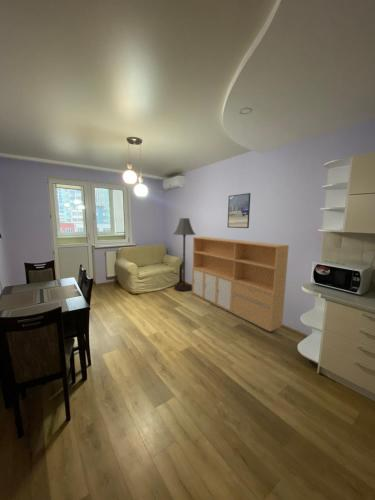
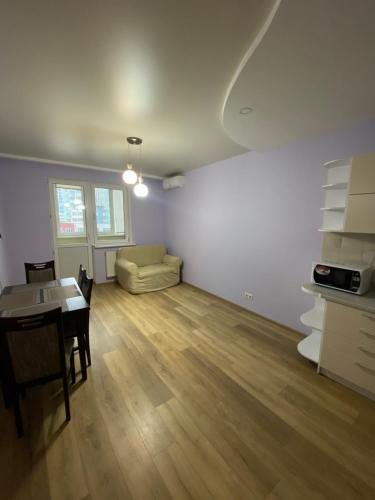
- storage cabinet (230, 274)
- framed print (238, 211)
- floor lamp (184, 254)
